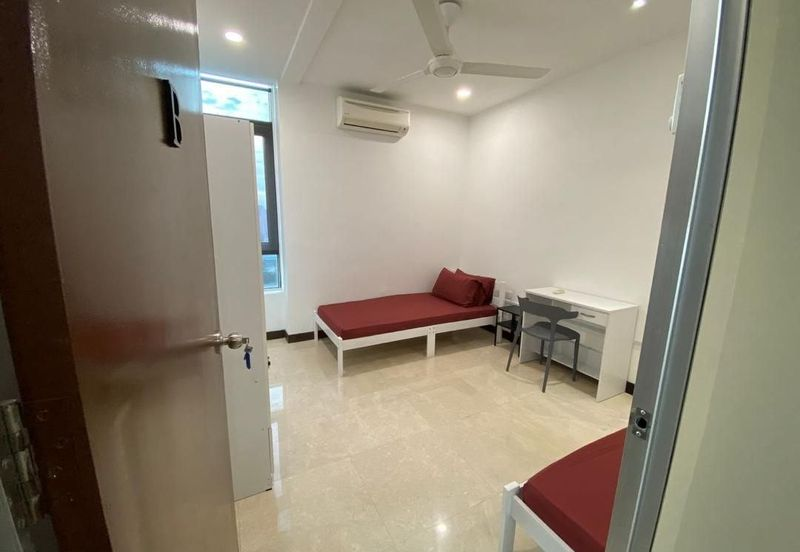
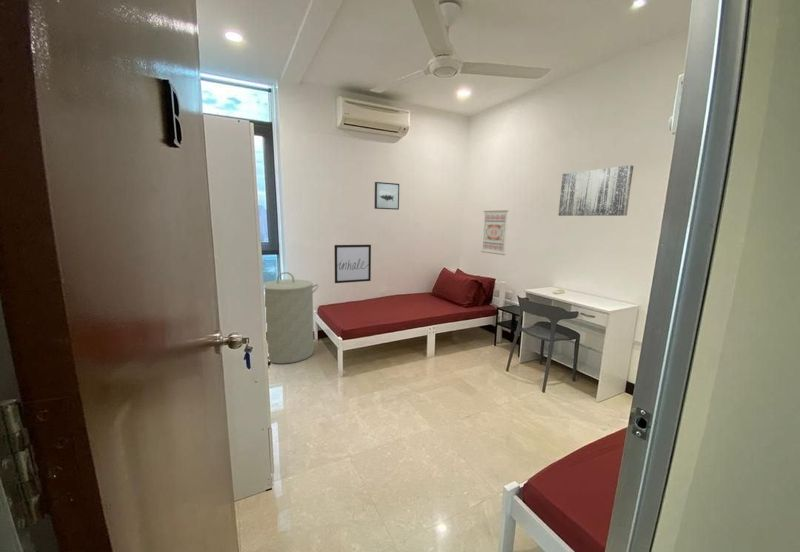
+ wall art (387, 196)
+ laundry hamper (287, 313)
+ wall art (494, 232)
+ wall art (353, 263)
+ wall art (592, 193)
